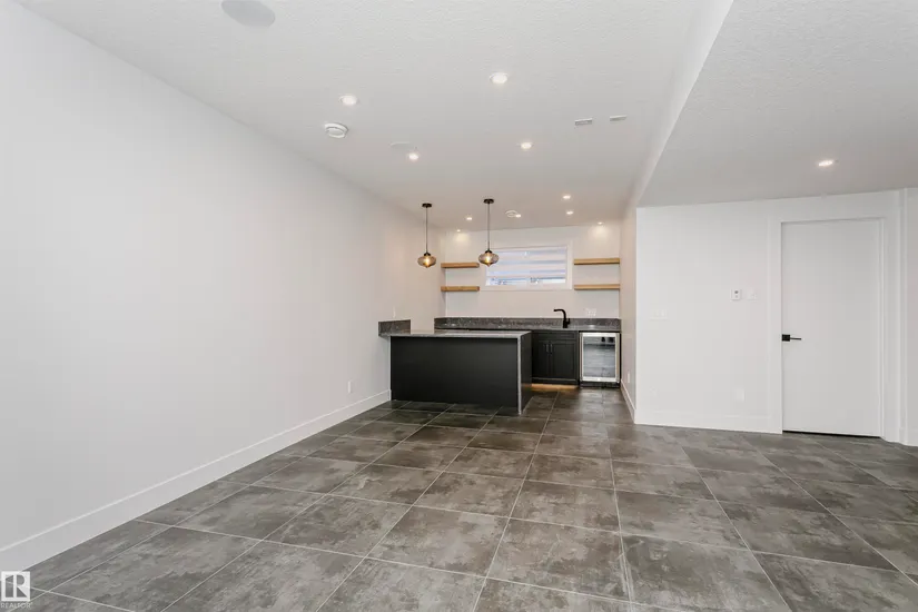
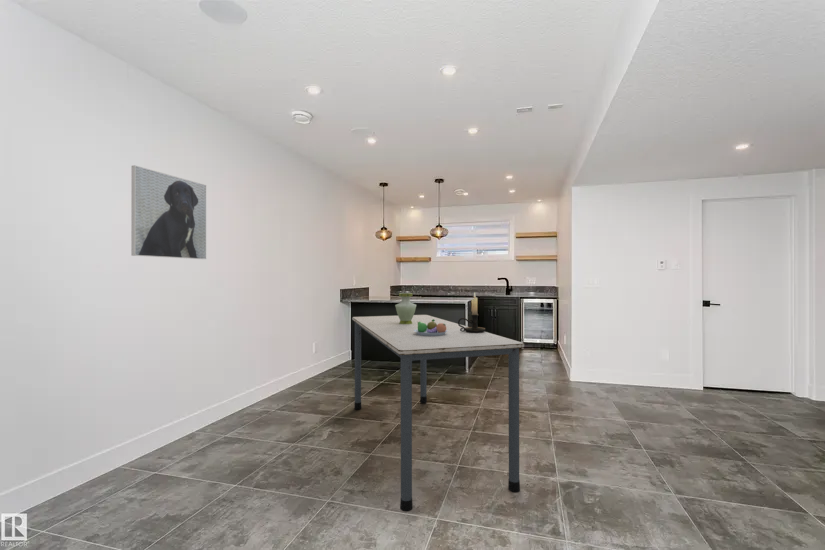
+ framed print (172, 216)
+ candle holder (471, 311)
+ vase (405, 308)
+ dining table (420, 383)
+ fruit bowl (430, 326)
